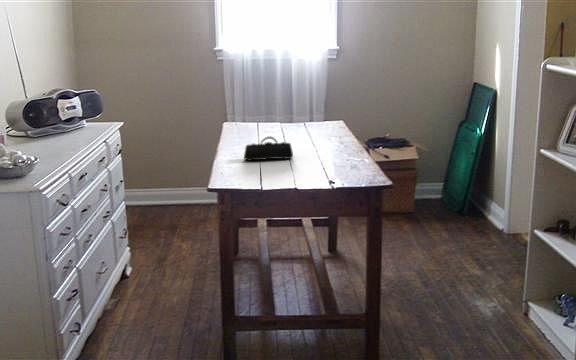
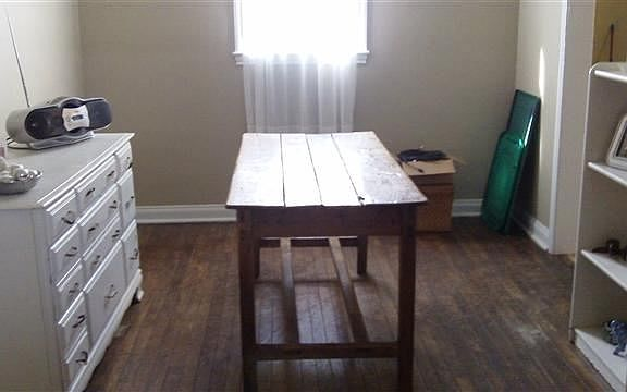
- pencil case (268, 147)
